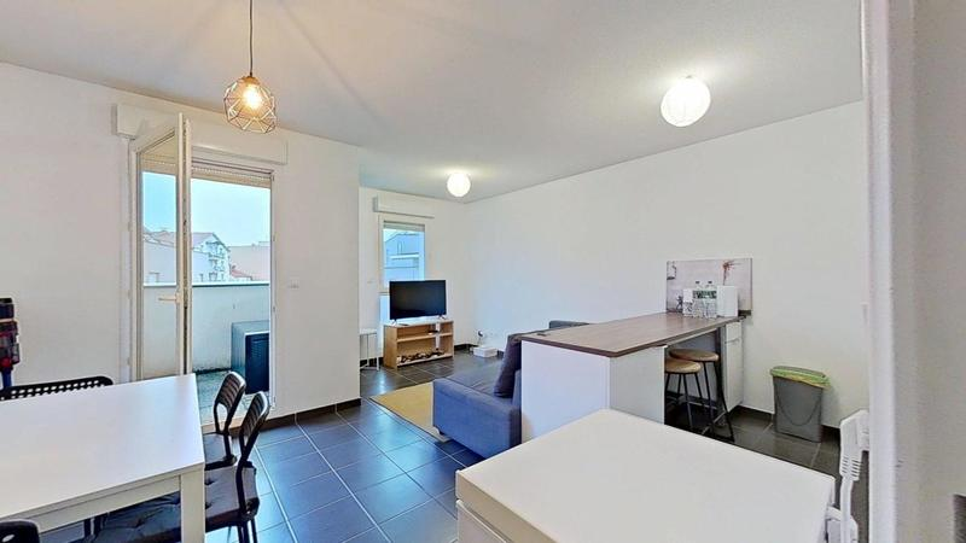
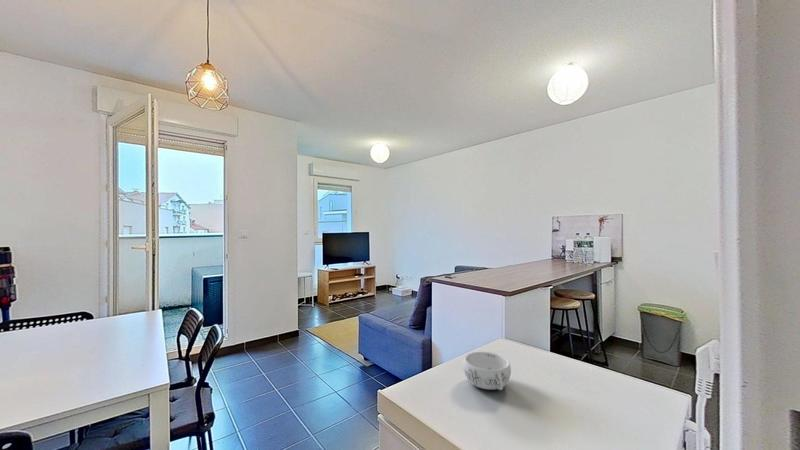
+ decorative bowl (488, 373)
